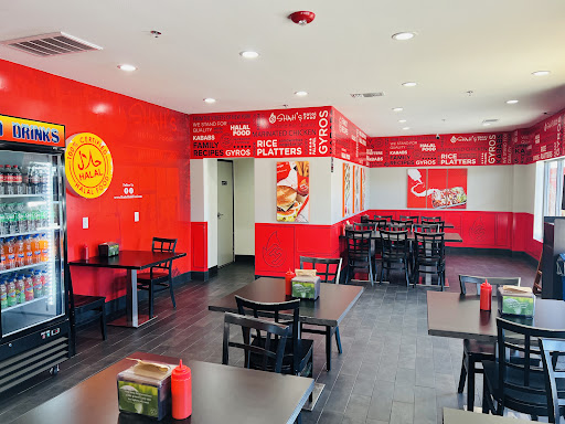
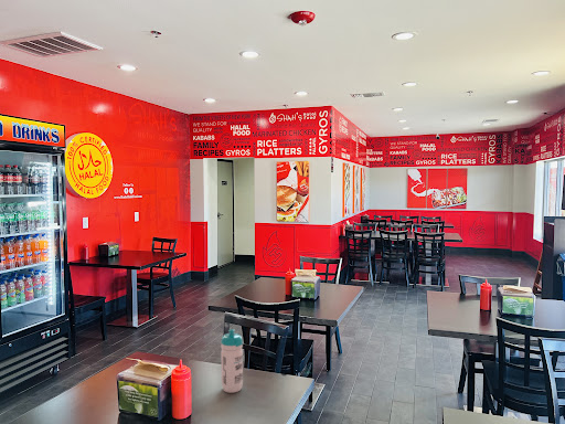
+ water bottle (232, 359)
